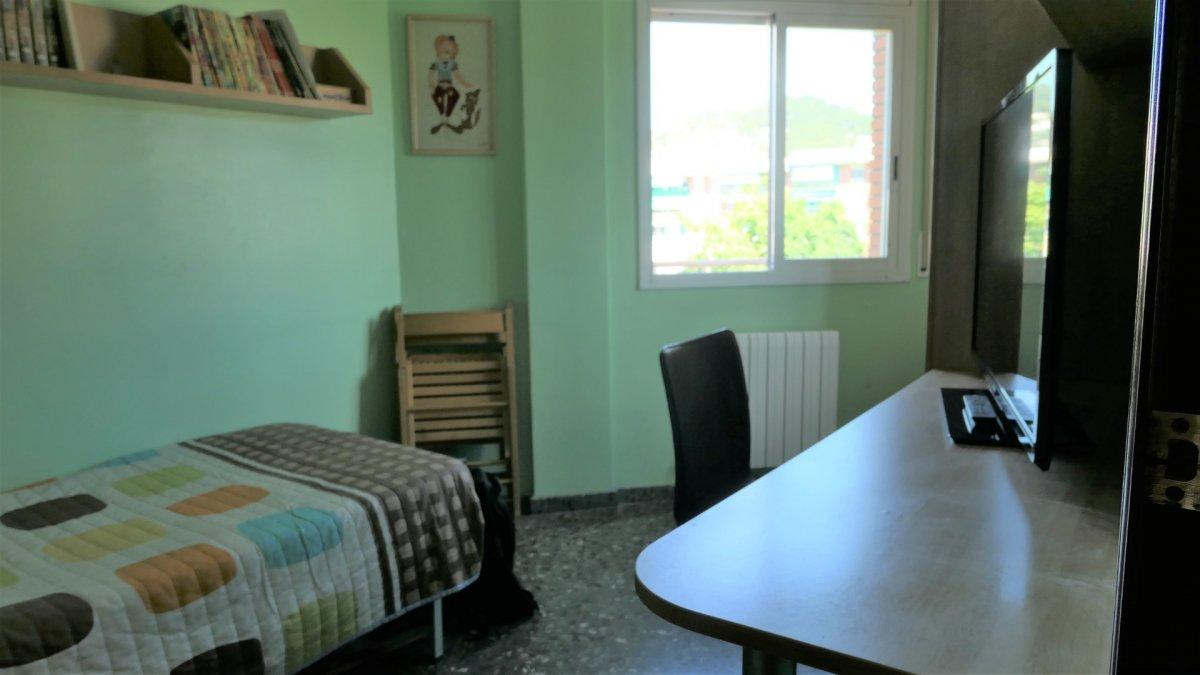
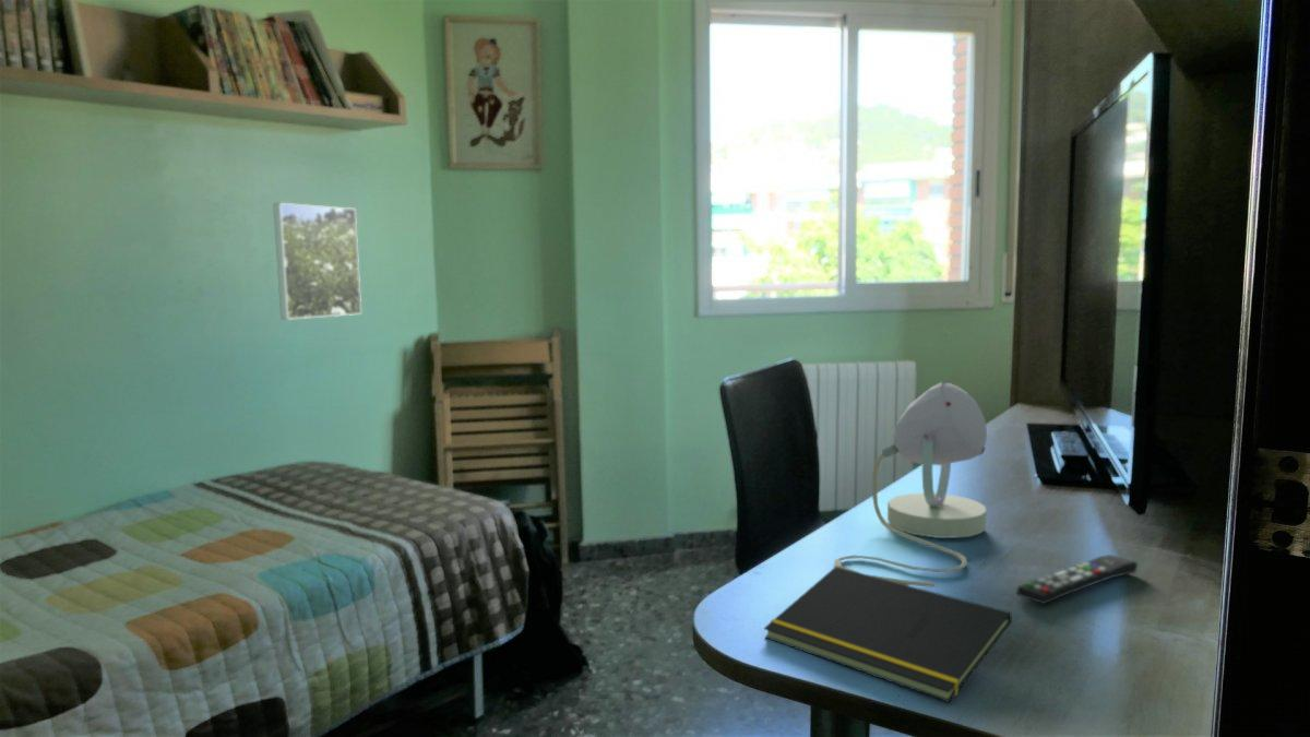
+ table lamp (915, 462)
+ remote control (1079, 578)
+ notepad (884, 625)
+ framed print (319, 261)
